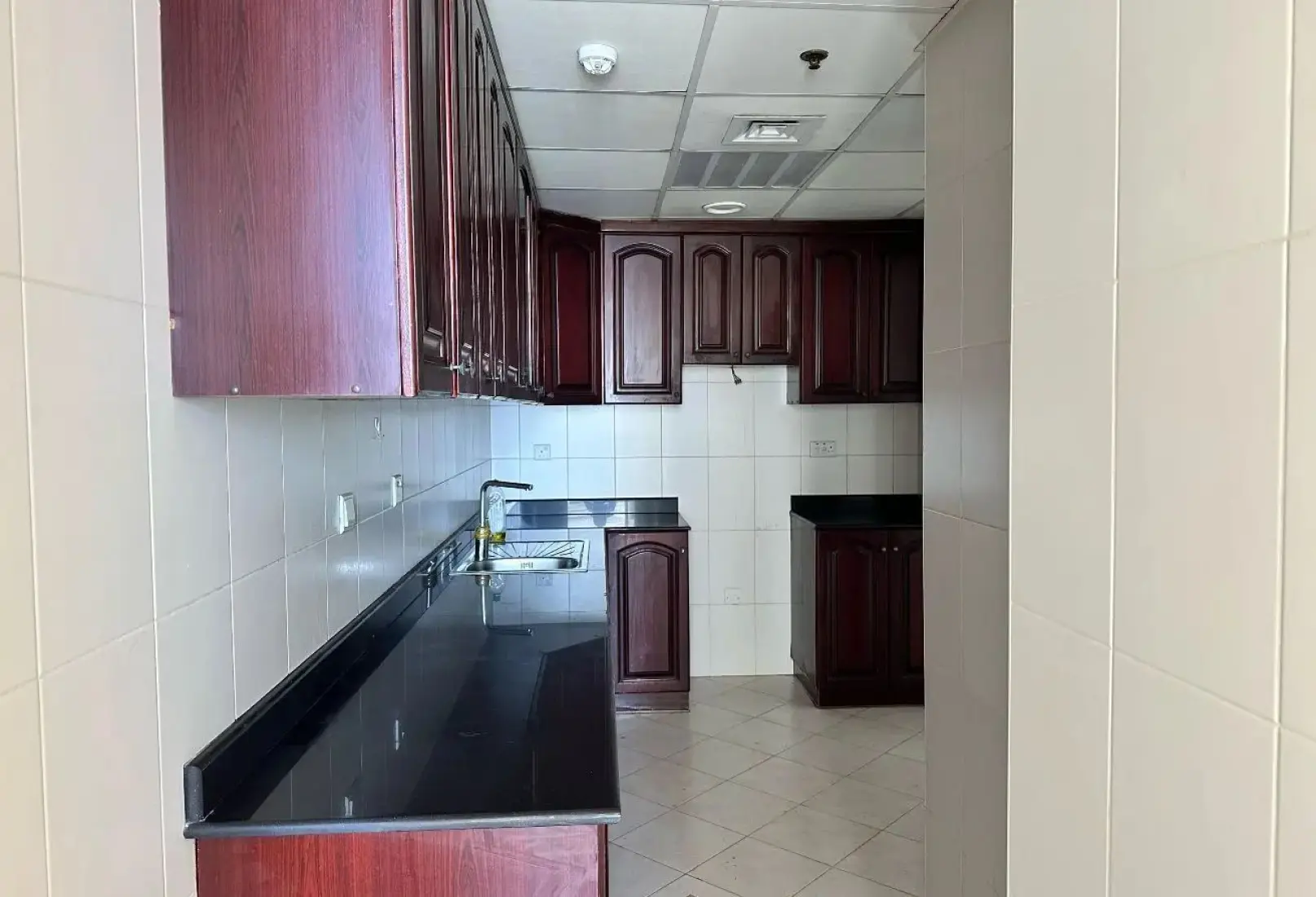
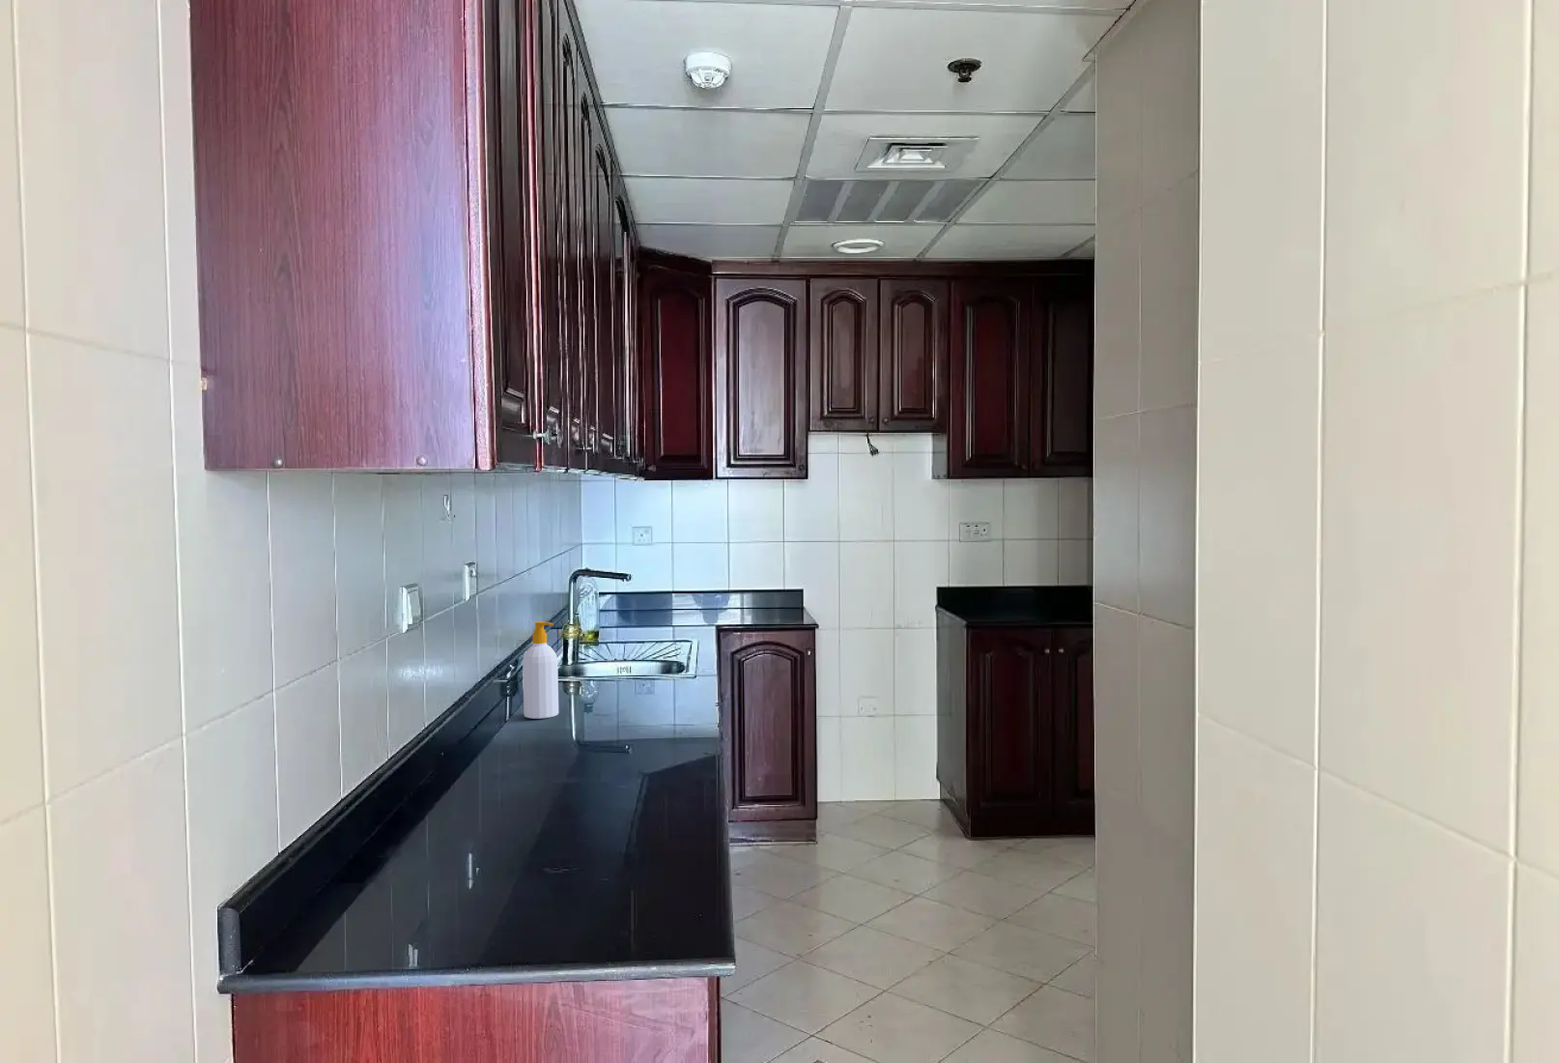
+ soap bottle (541, 668)
